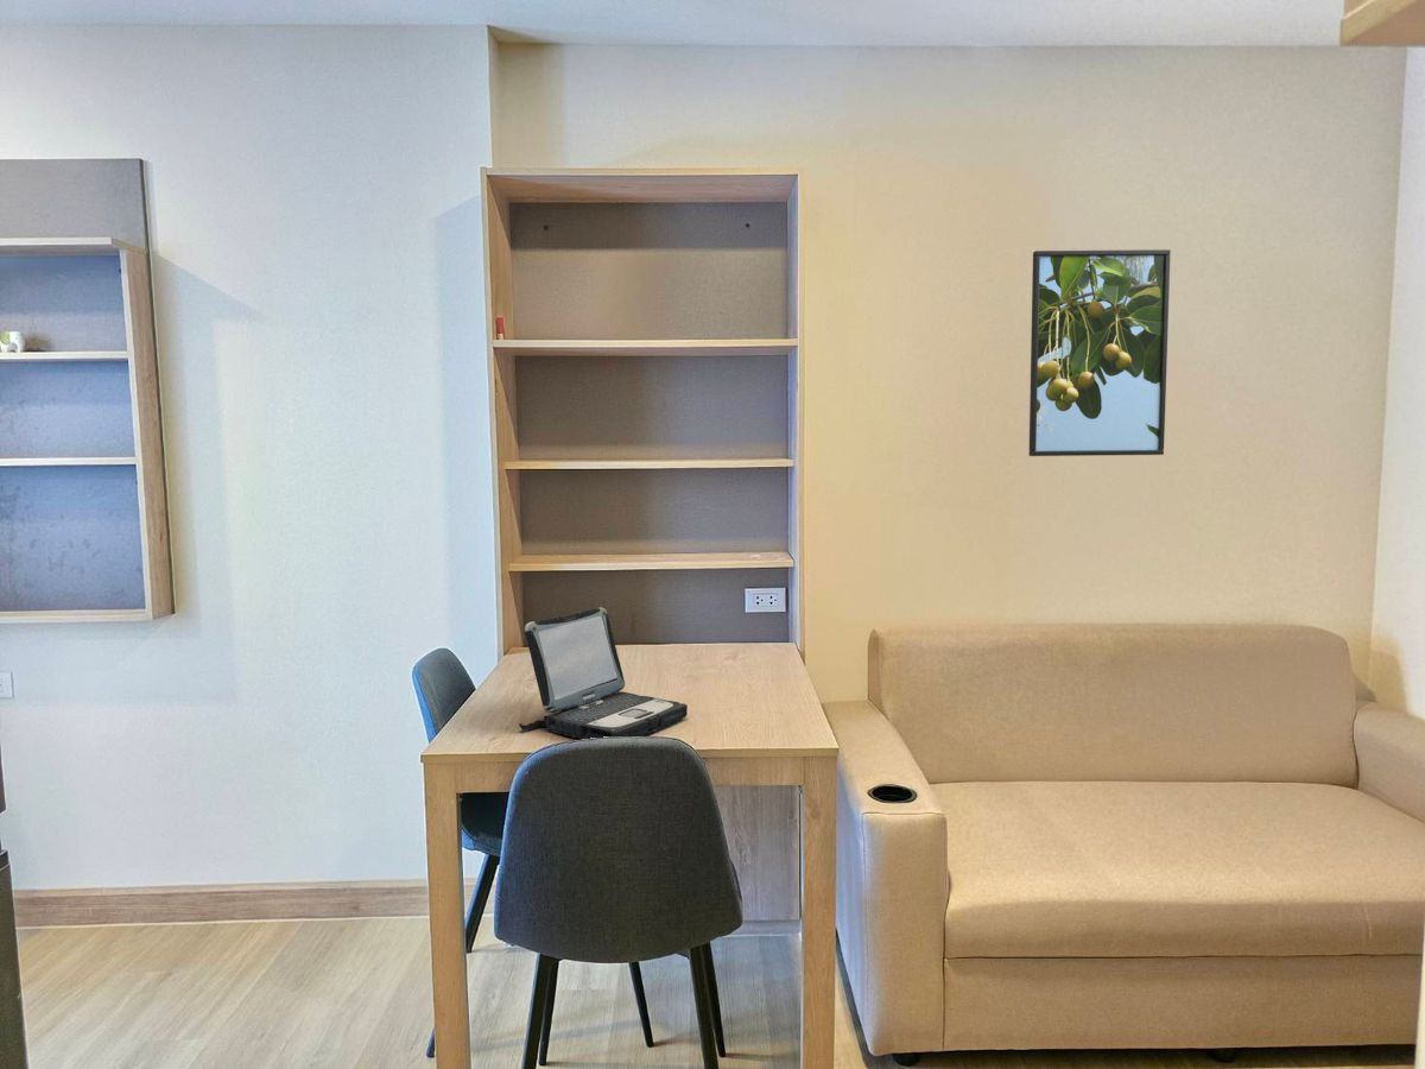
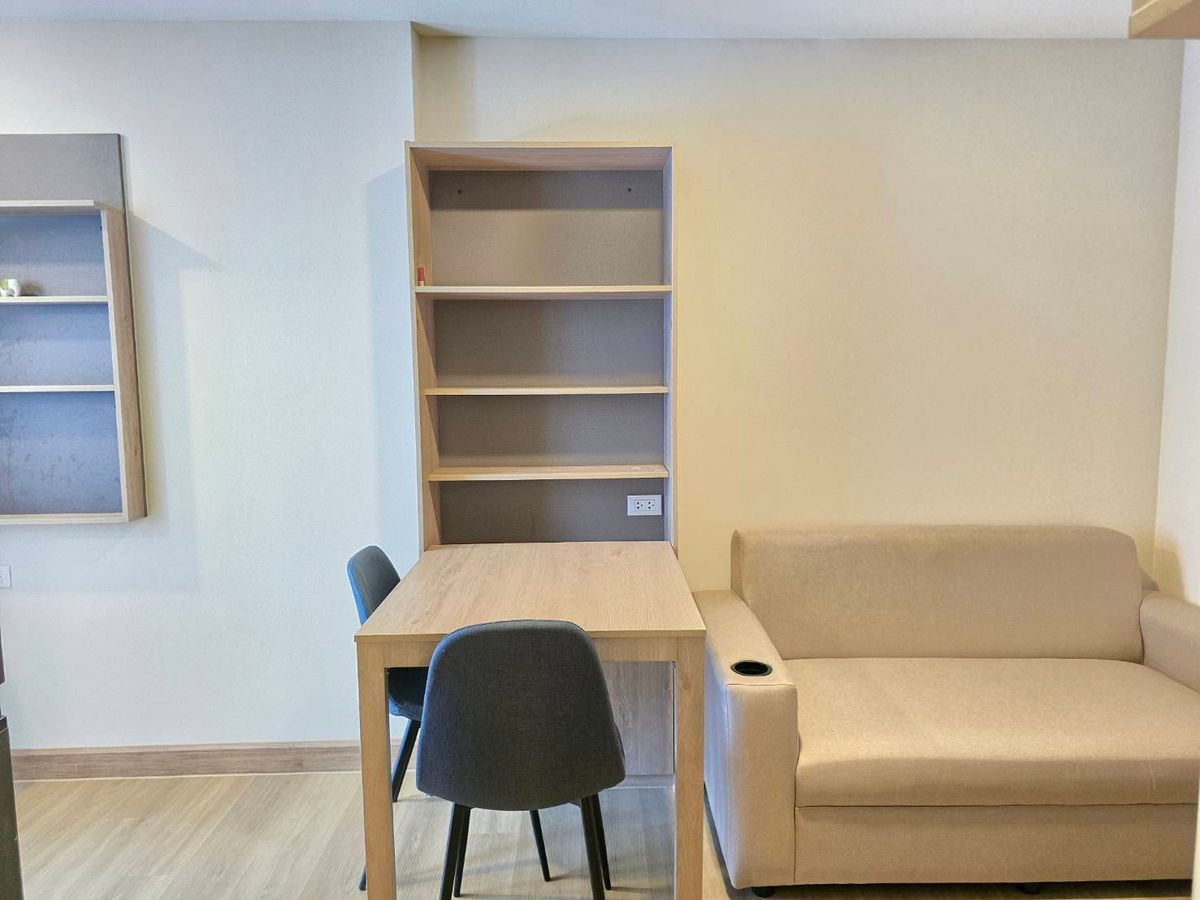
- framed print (1098, 354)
- laptop (603, 670)
